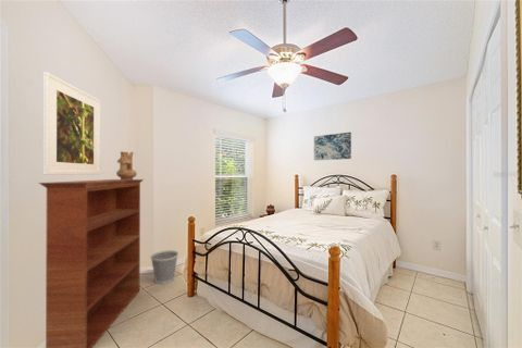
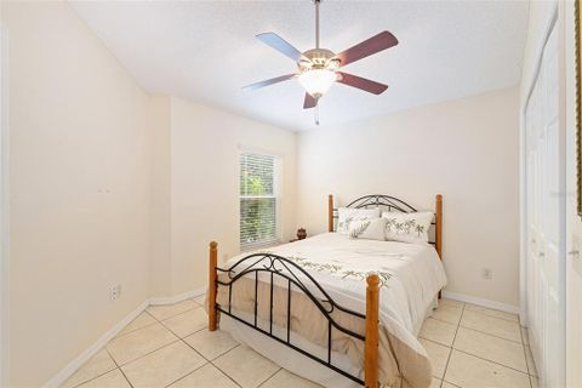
- bookcase (103, 249)
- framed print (76, 130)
- wastebasket (164, 266)
- ceramic vessel (127, 164)
- wall art (331, 147)
